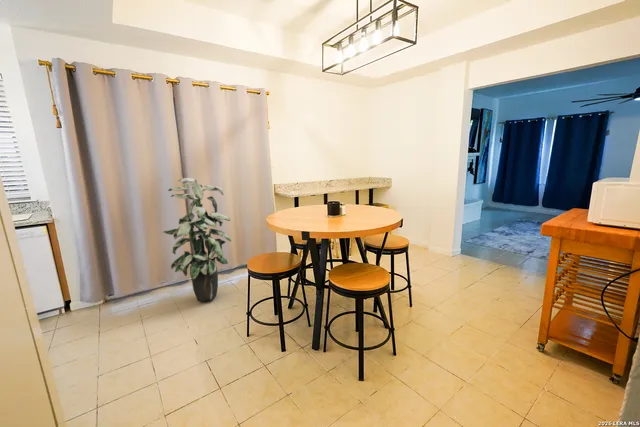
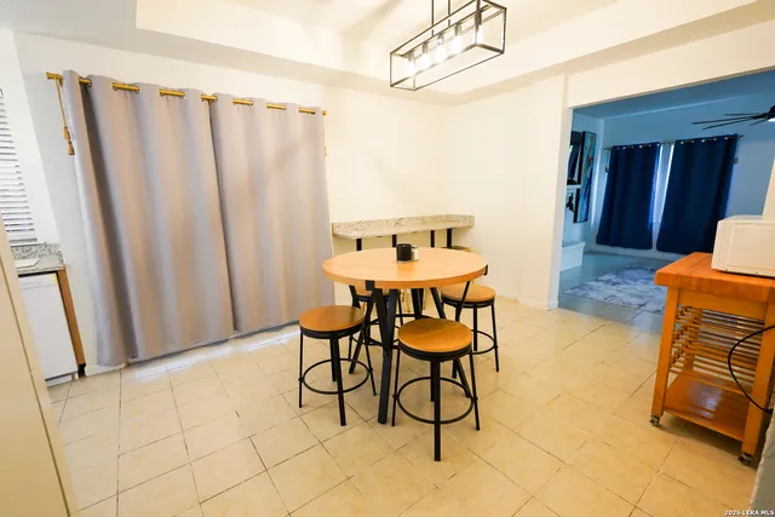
- indoor plant (198, 239)
